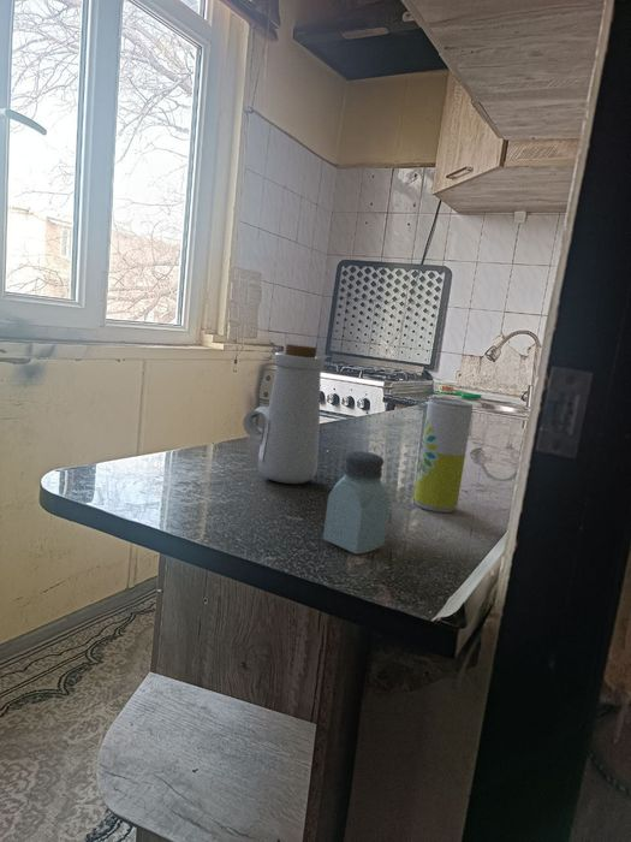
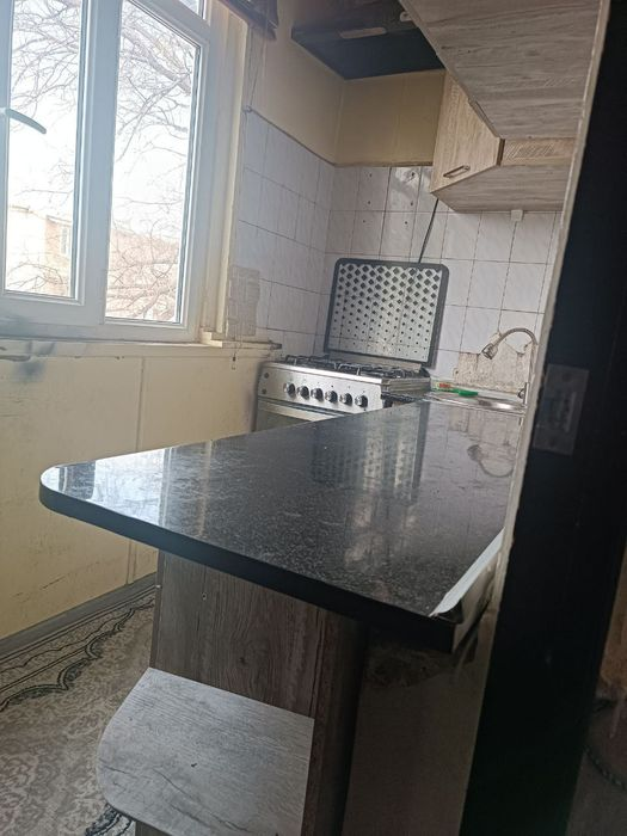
- bottle (285, 411)
- saltshaker (358, 500)
- beverage can (442, 453)
